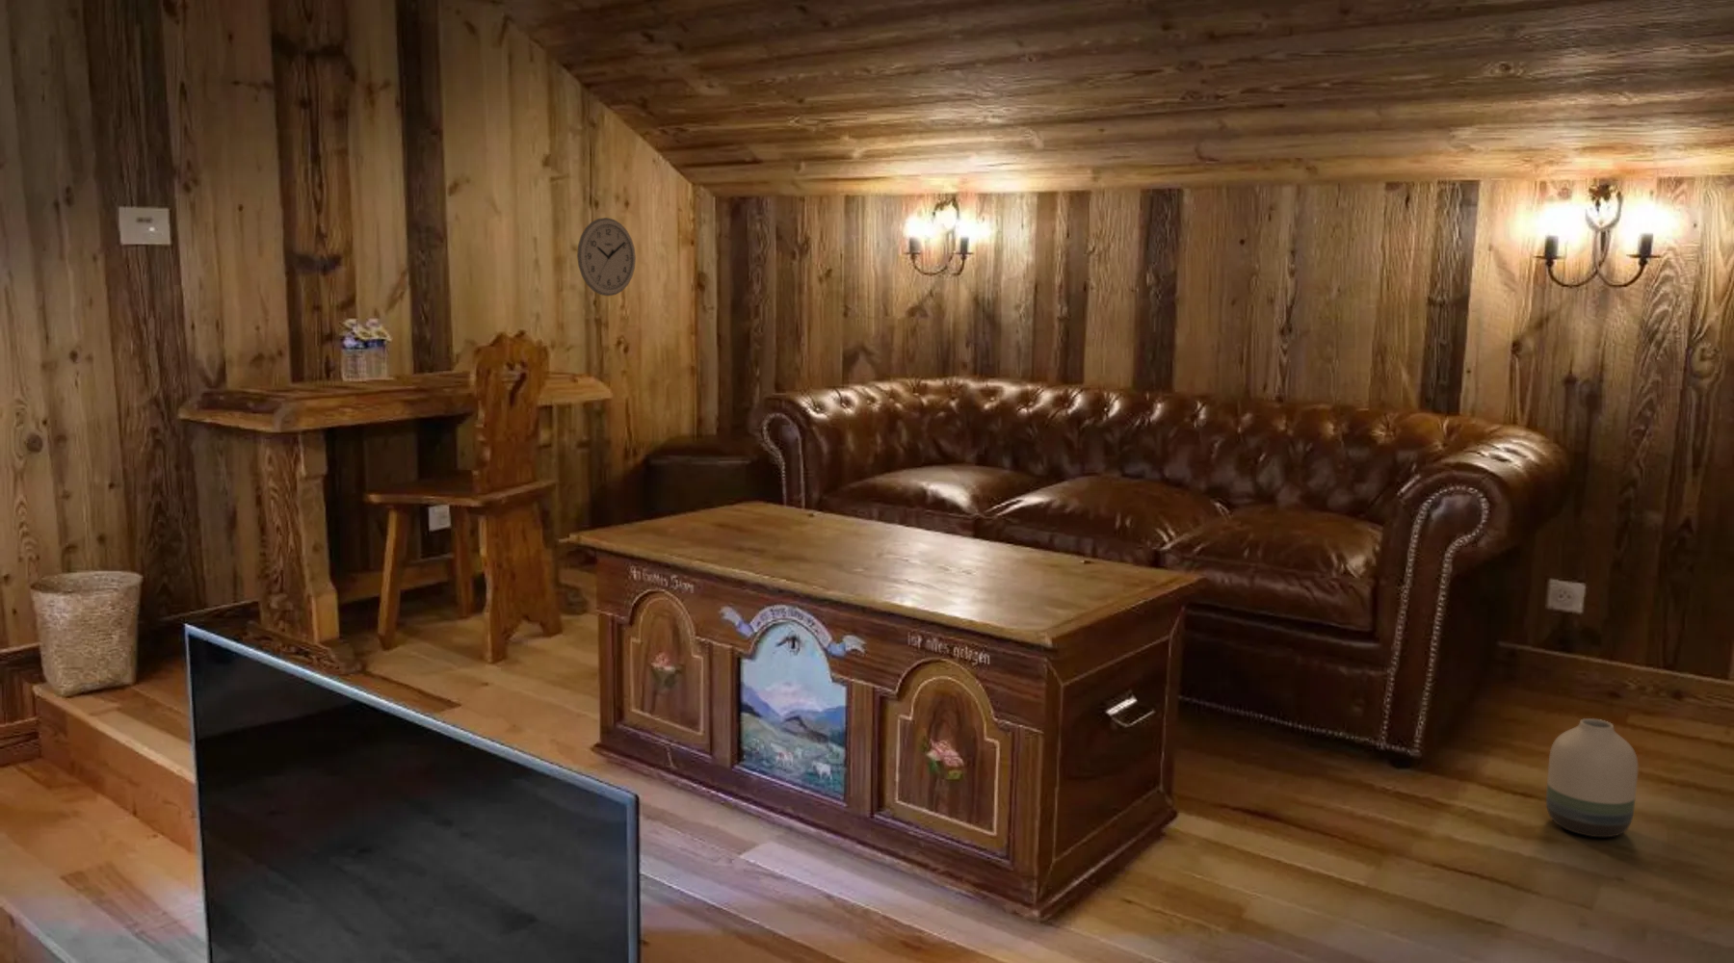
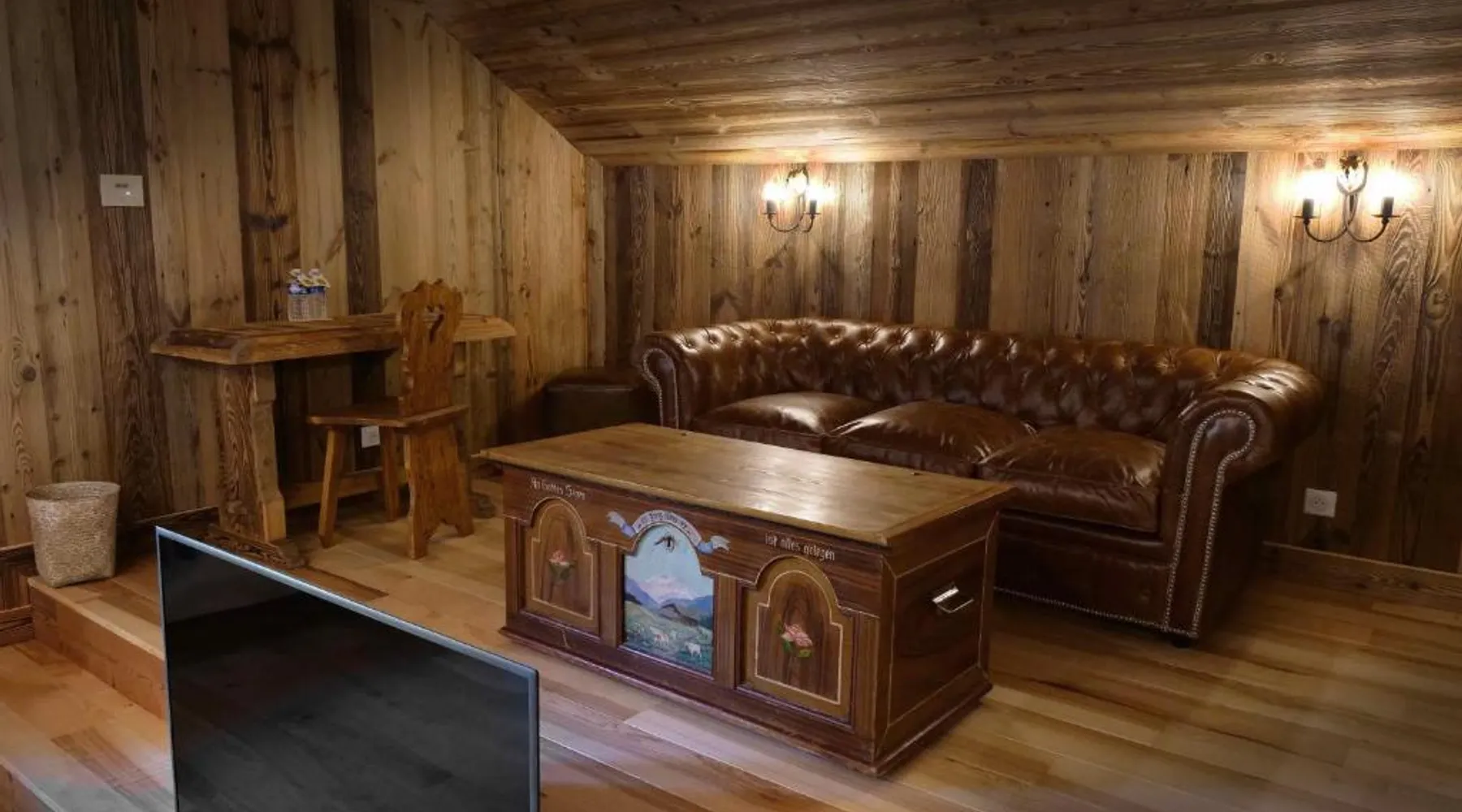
- wall clock (608, 256)
- vase (1592, 776)
